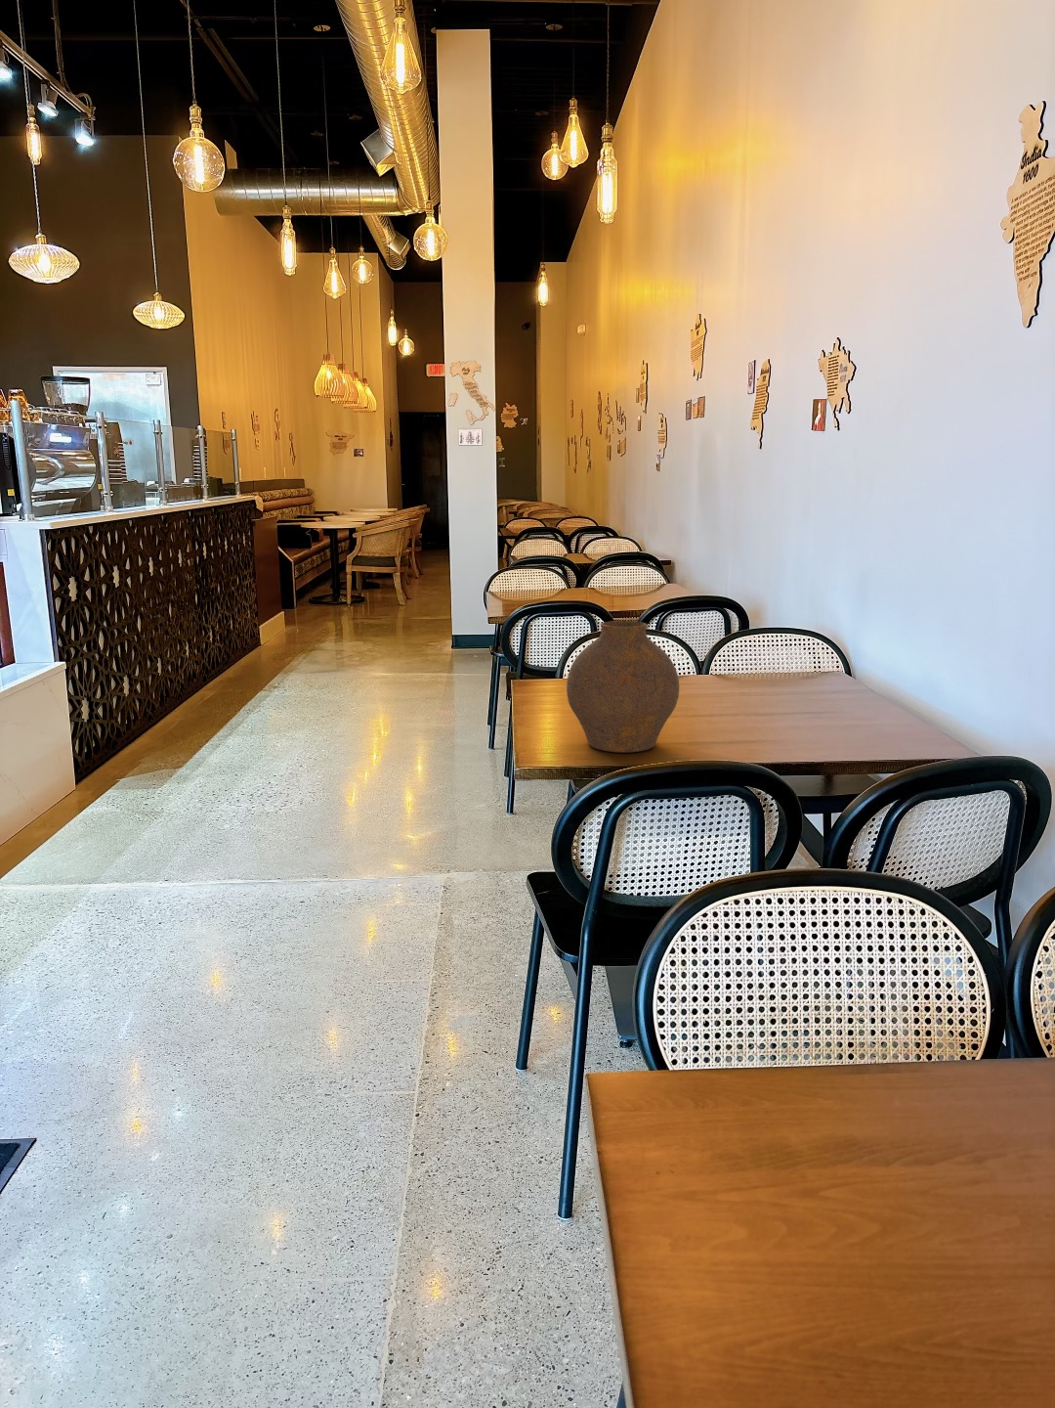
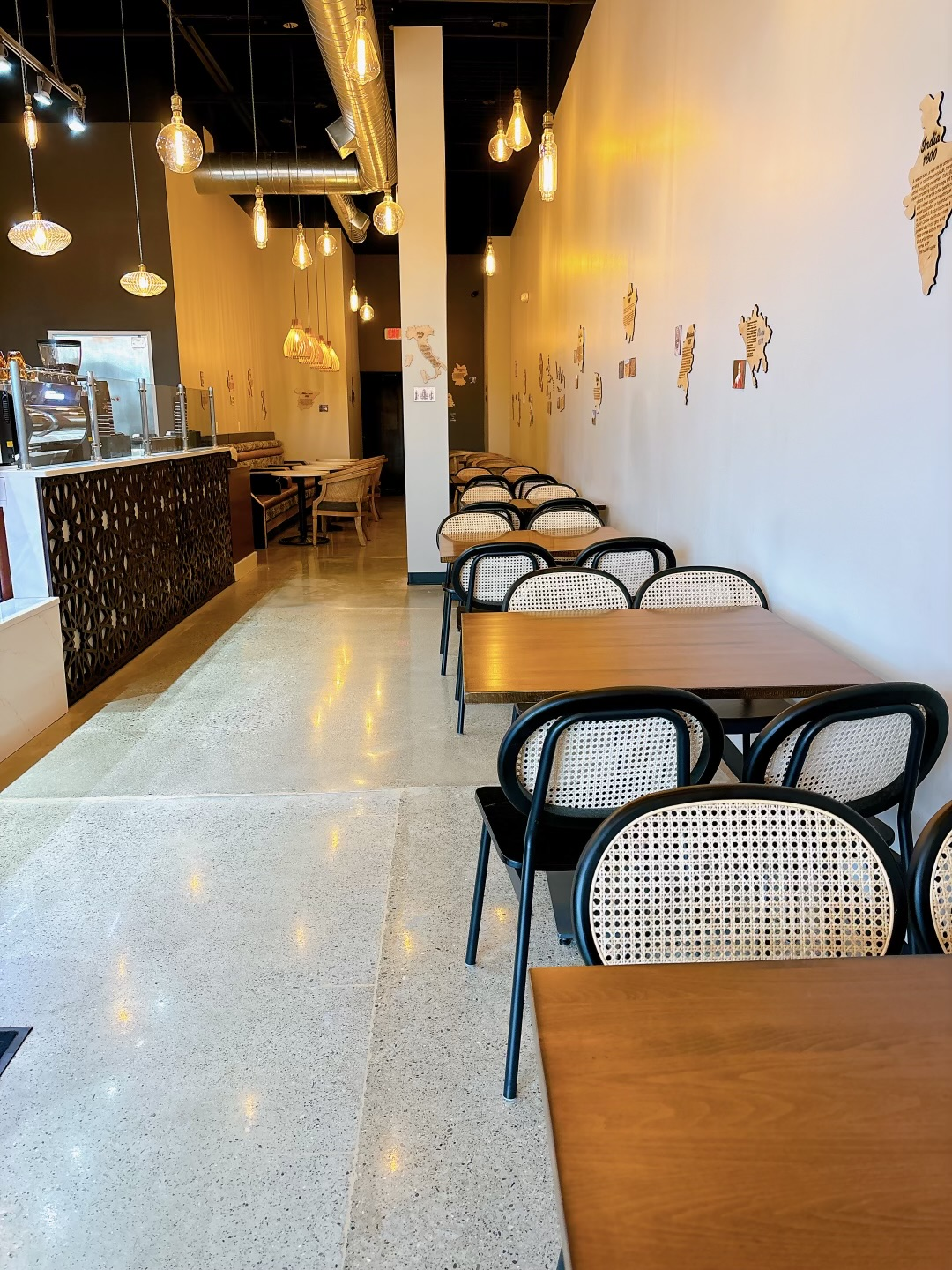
- vase (623, 684)
